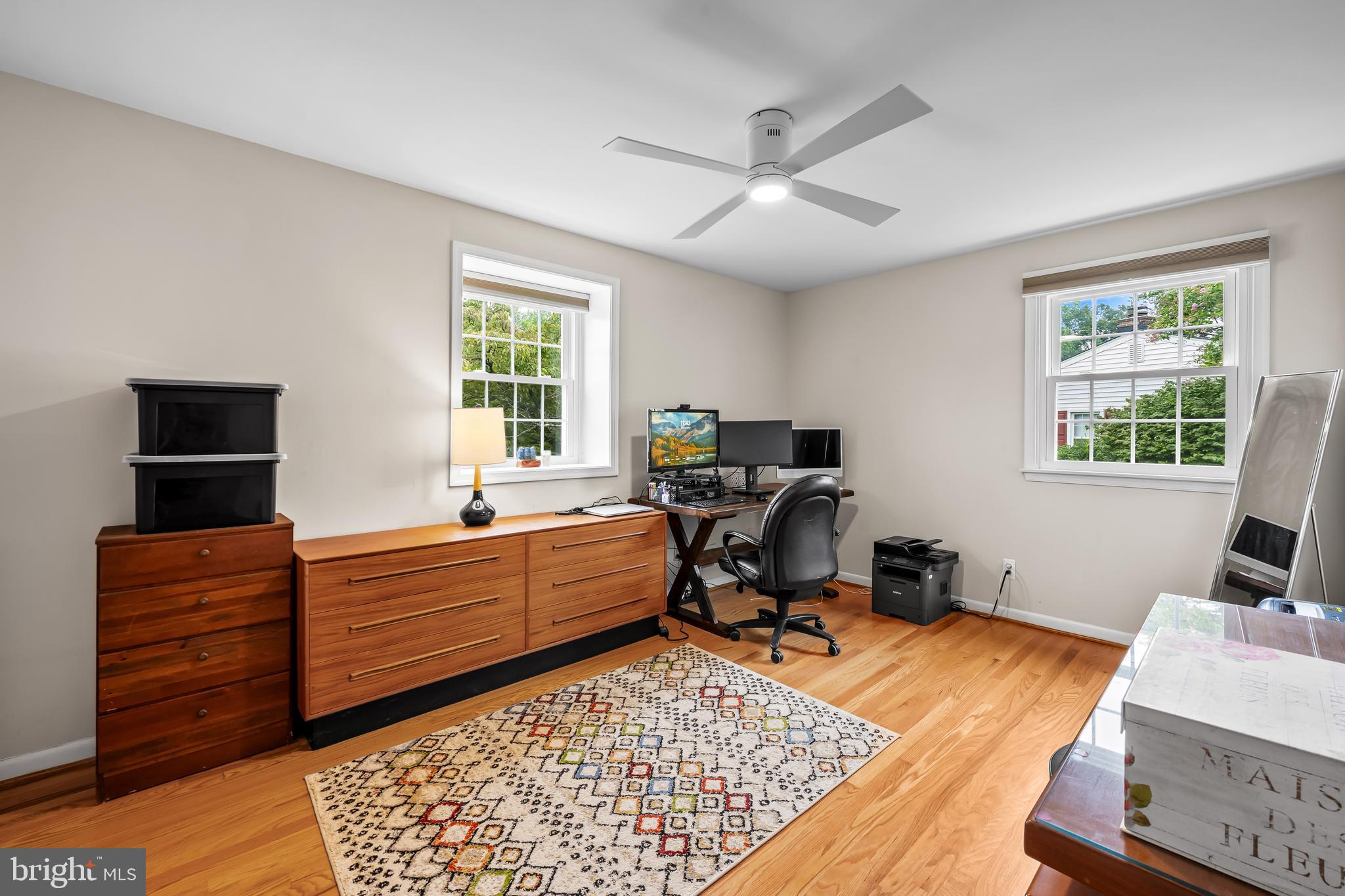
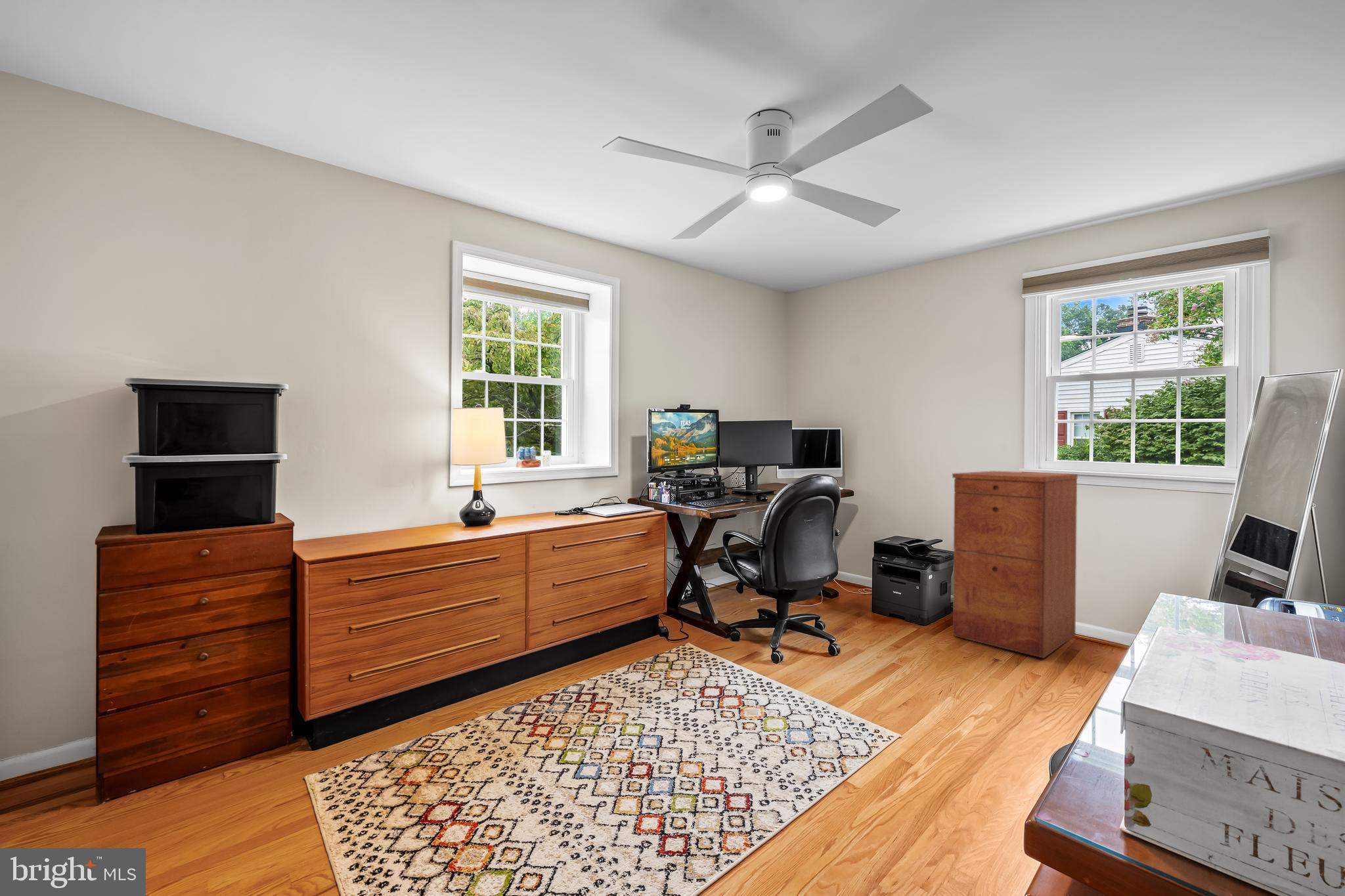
+ filing cabinet (1014, 555)
